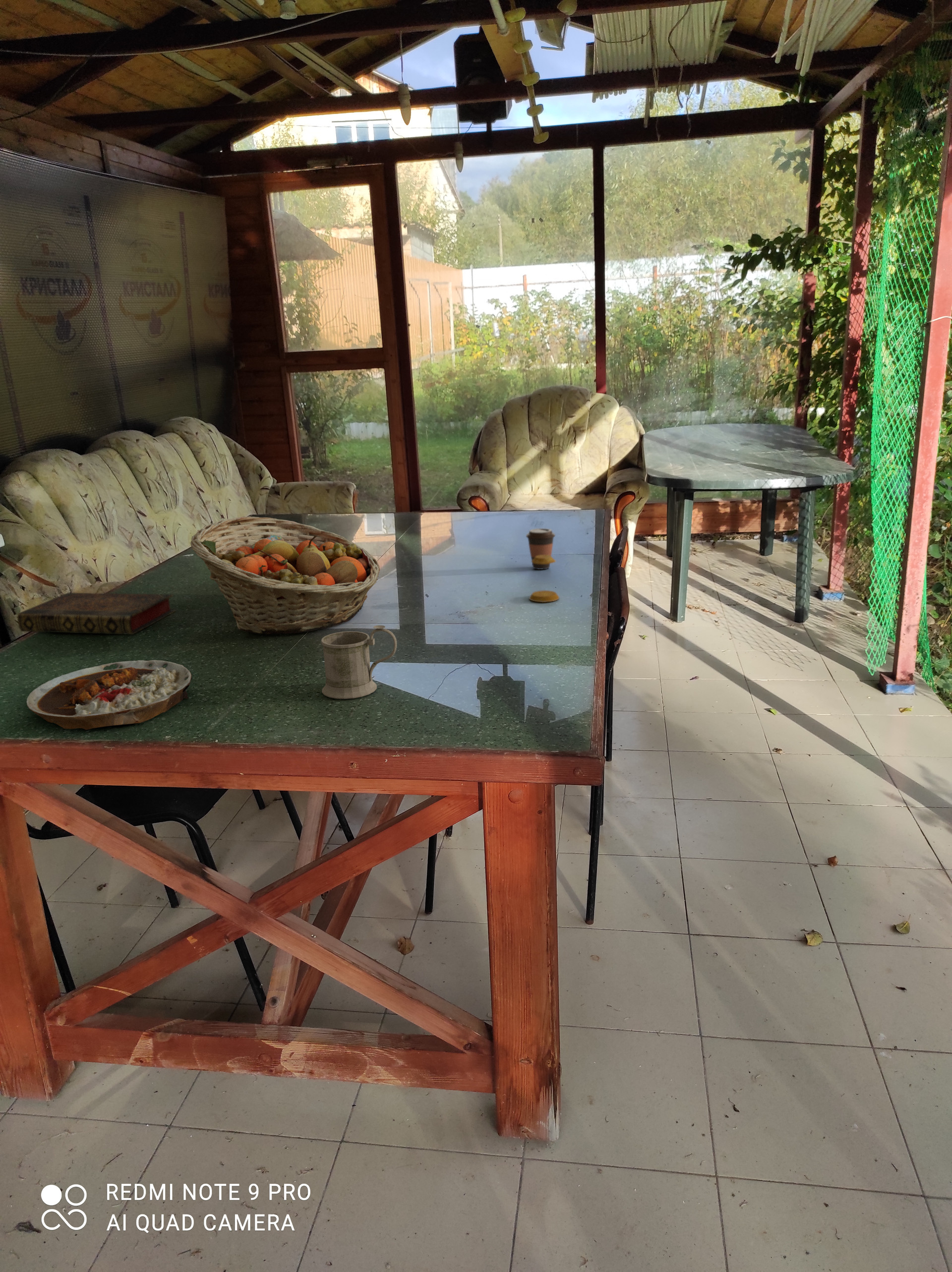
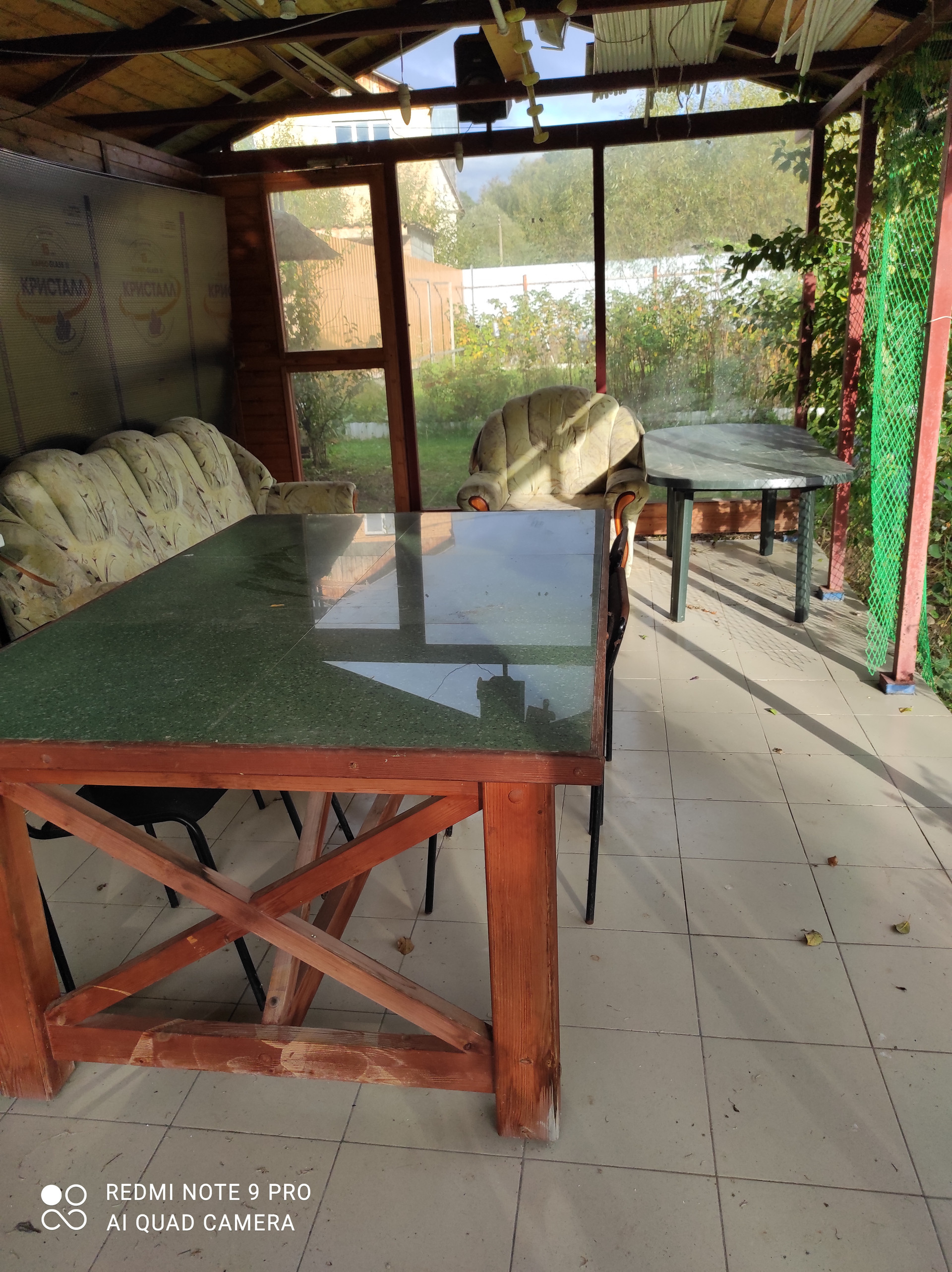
- book (98, 613)
- fruit basket (290, 569)
- plate (112, 688)
- salt shaker (543, 590)
- coffee cup (540, 549)
- mug (359, 658)
